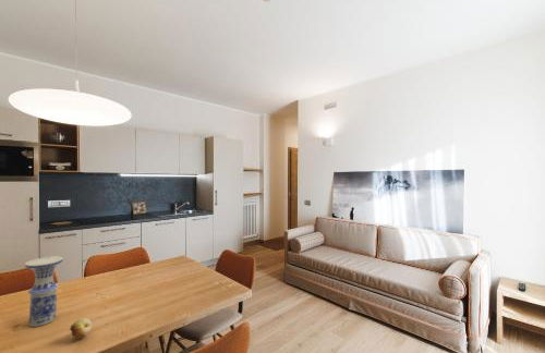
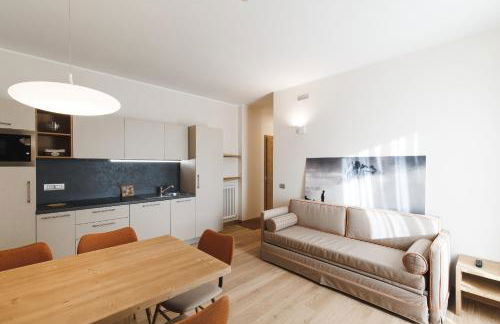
- fruit (81, 328)
- vase (45, 290)
